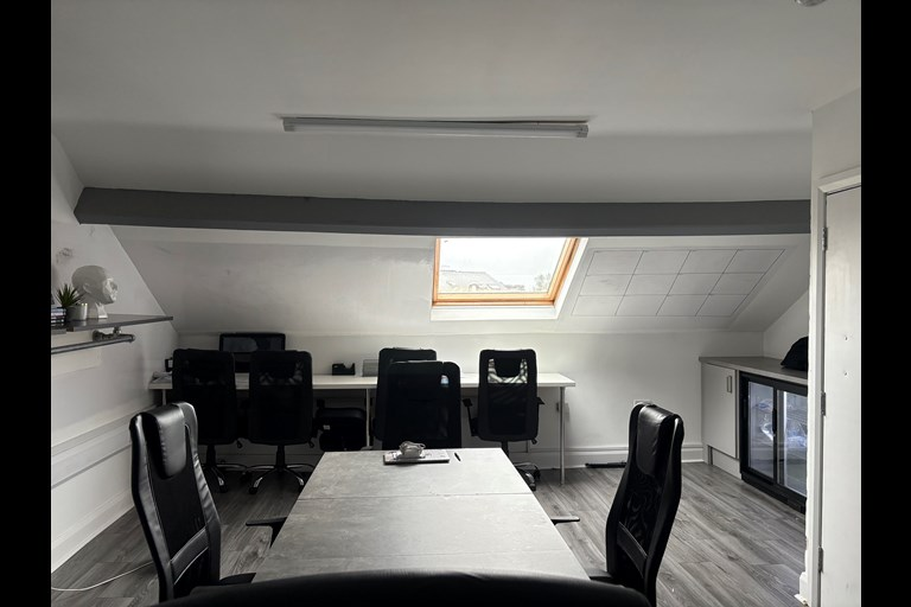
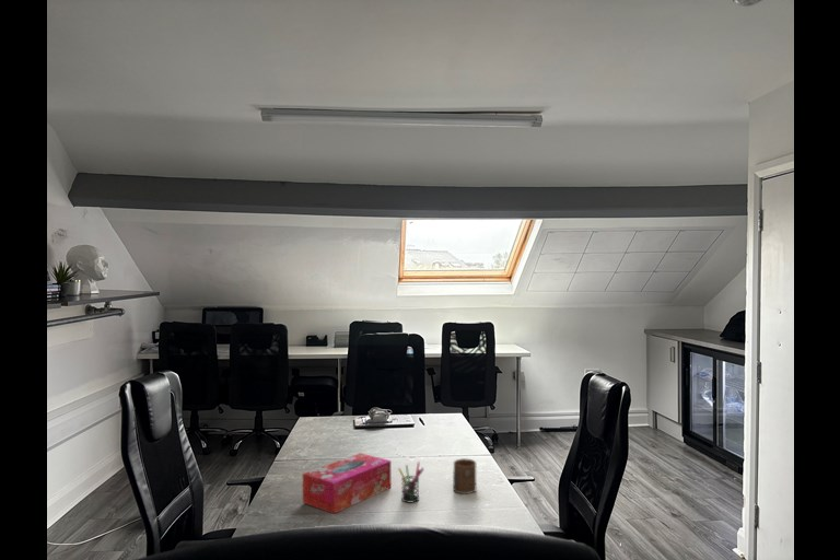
+ cup (464, 476)
+ tissue box (348, 480)
+ pen holder (409, 480)
